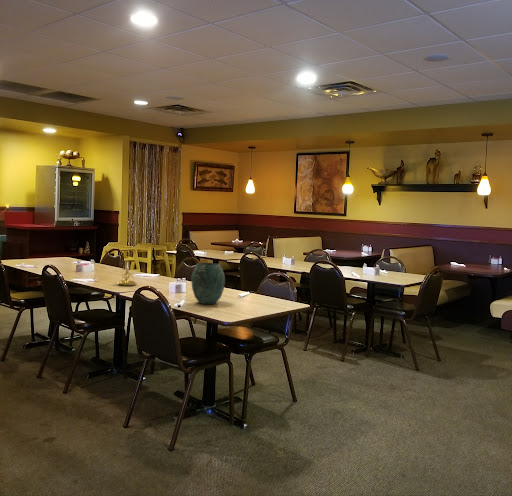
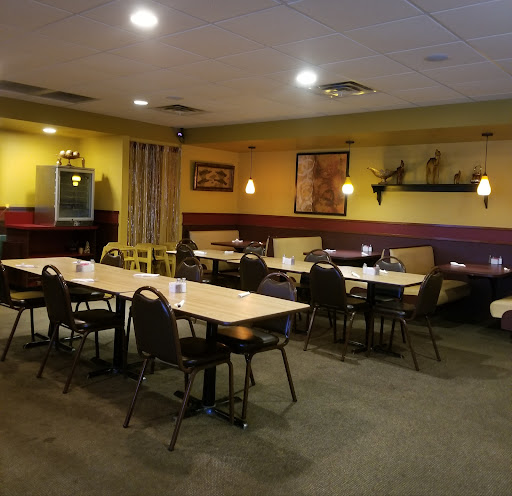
- candle holder (126, 272)
- vase (208, 283)
